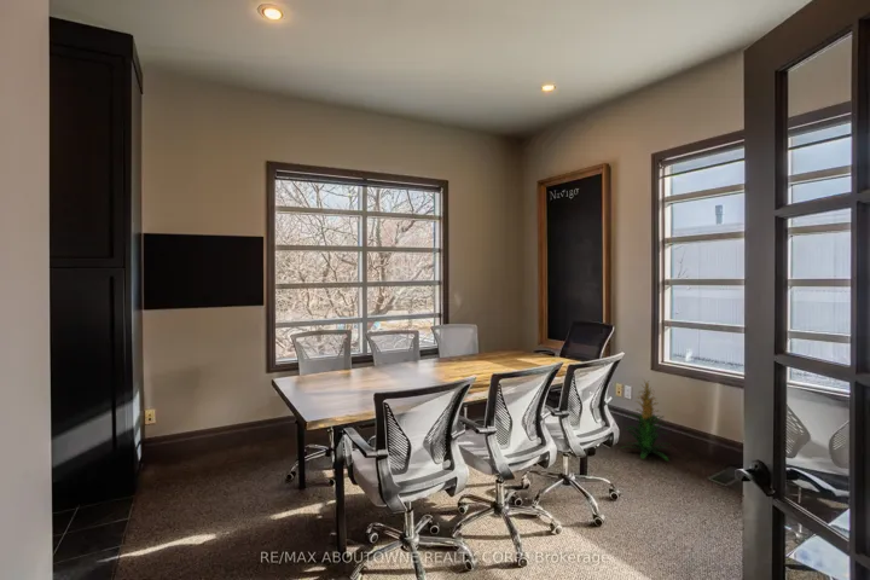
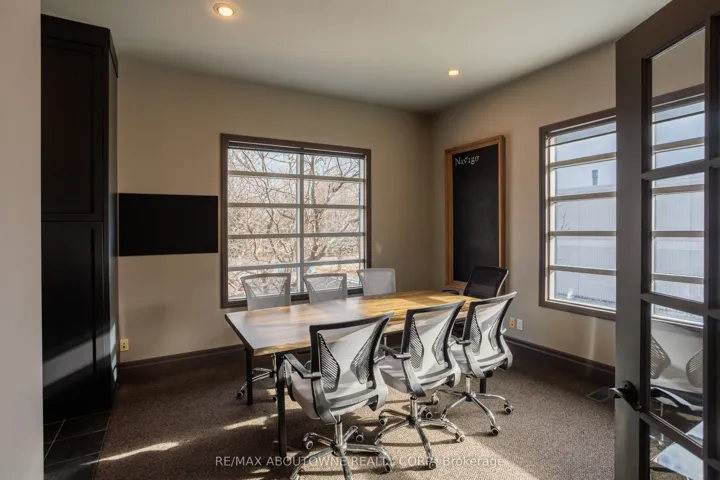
- indoor plant (646, 416)
